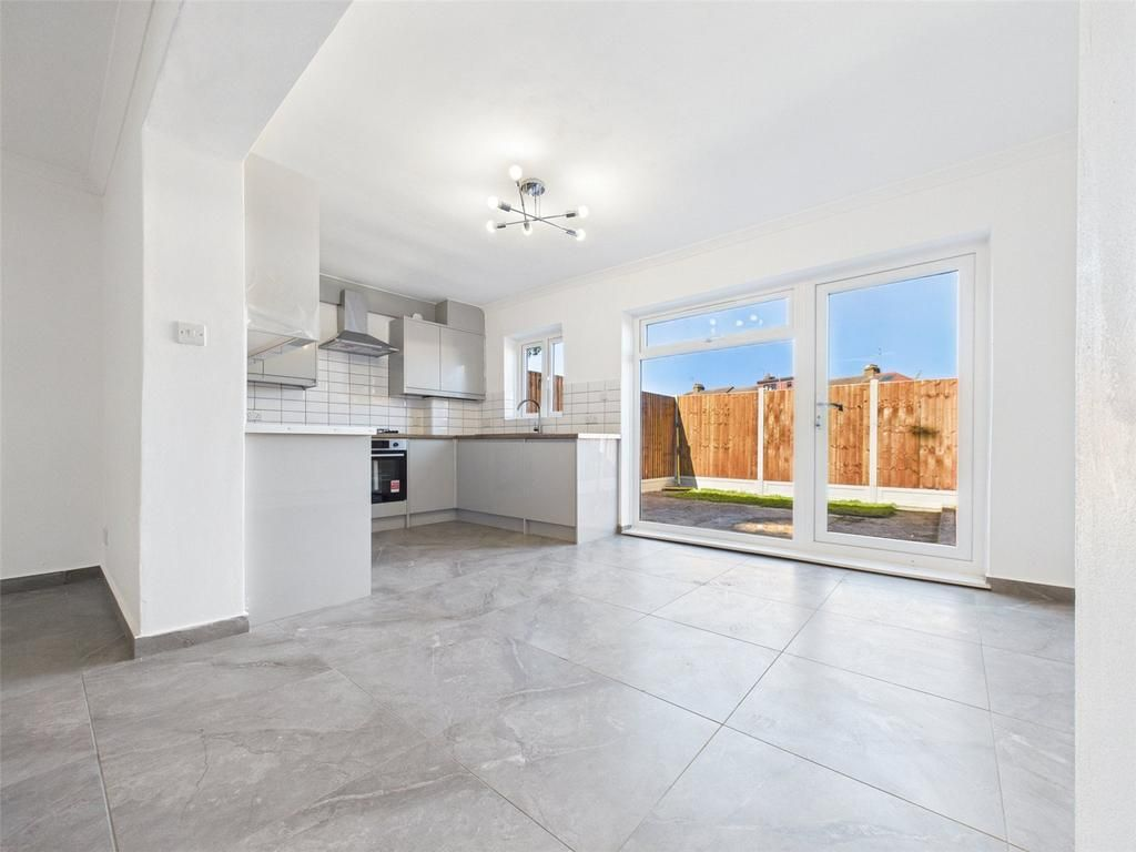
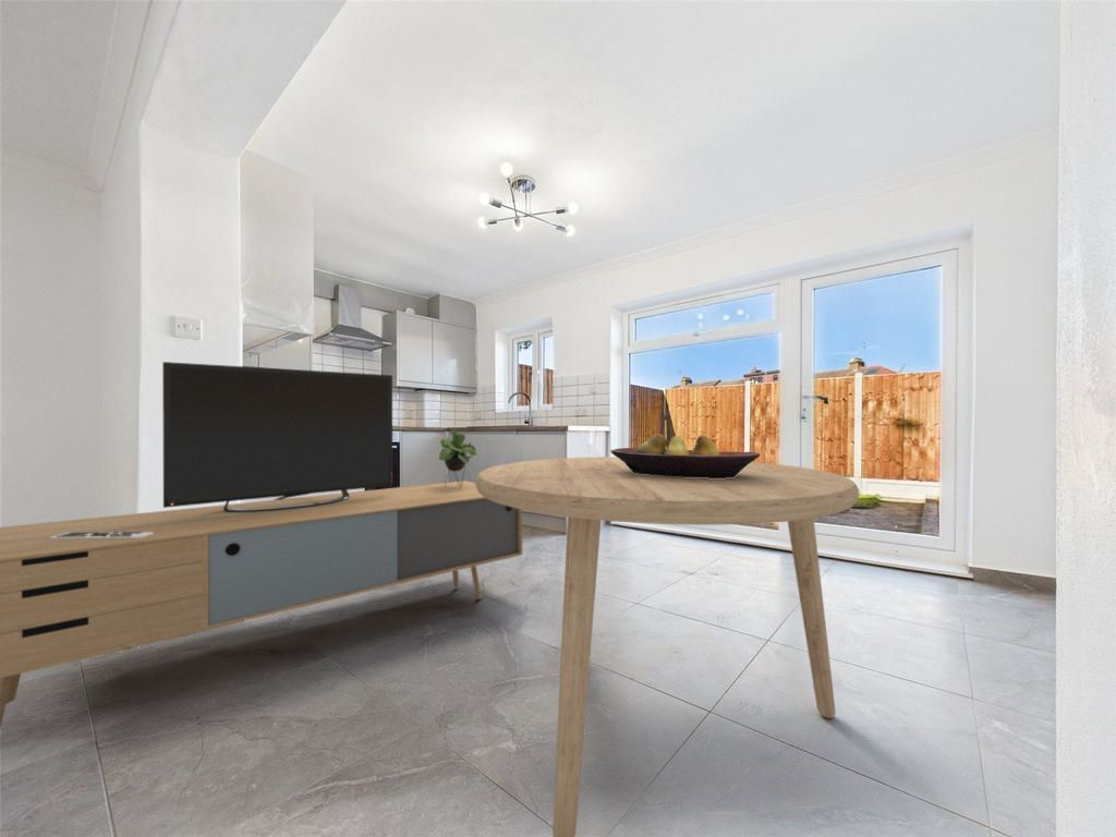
+ dining table (595, 586)
+ media console (294, 504)
+ fruit bowl (681, 452)
